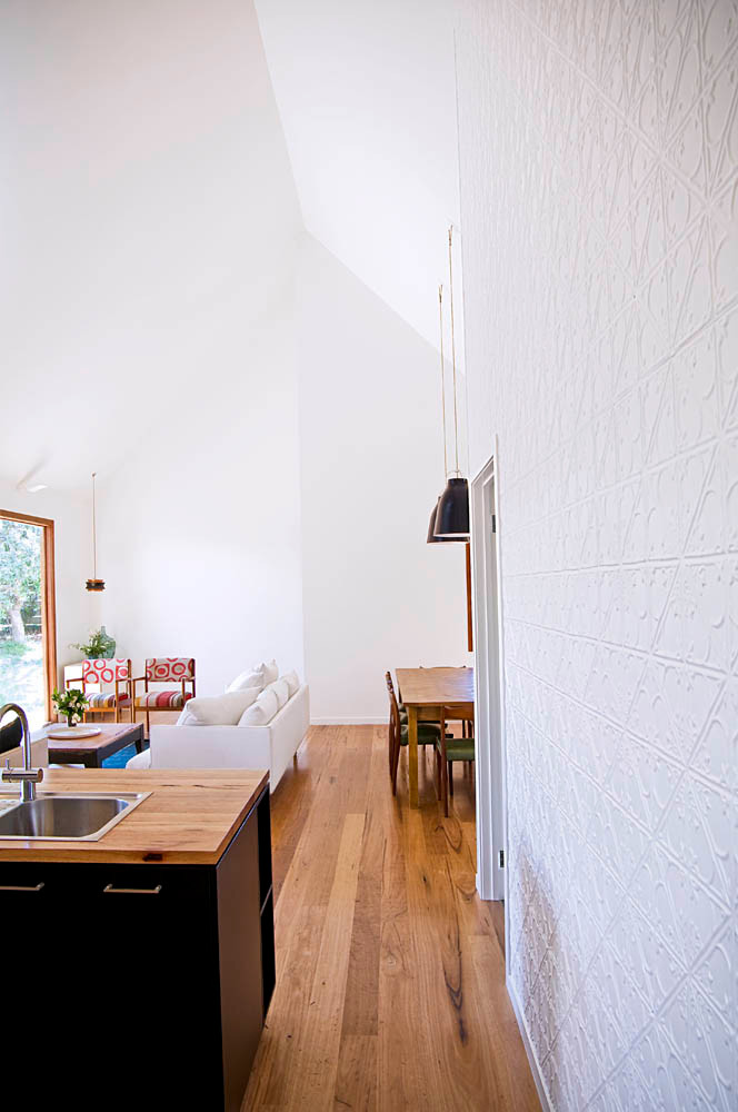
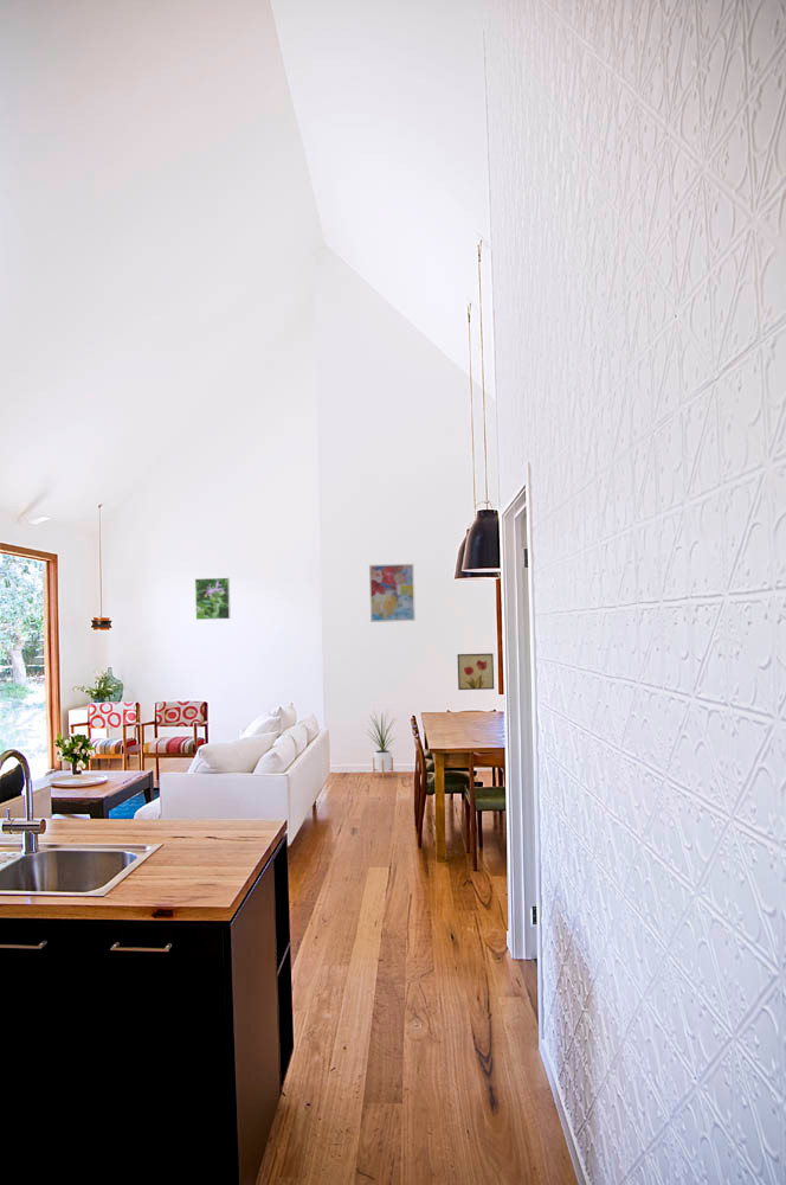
+ house plant (382, 743)
+ wall art (392, 592)
+ wall art (475, 671)
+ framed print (212, 598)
